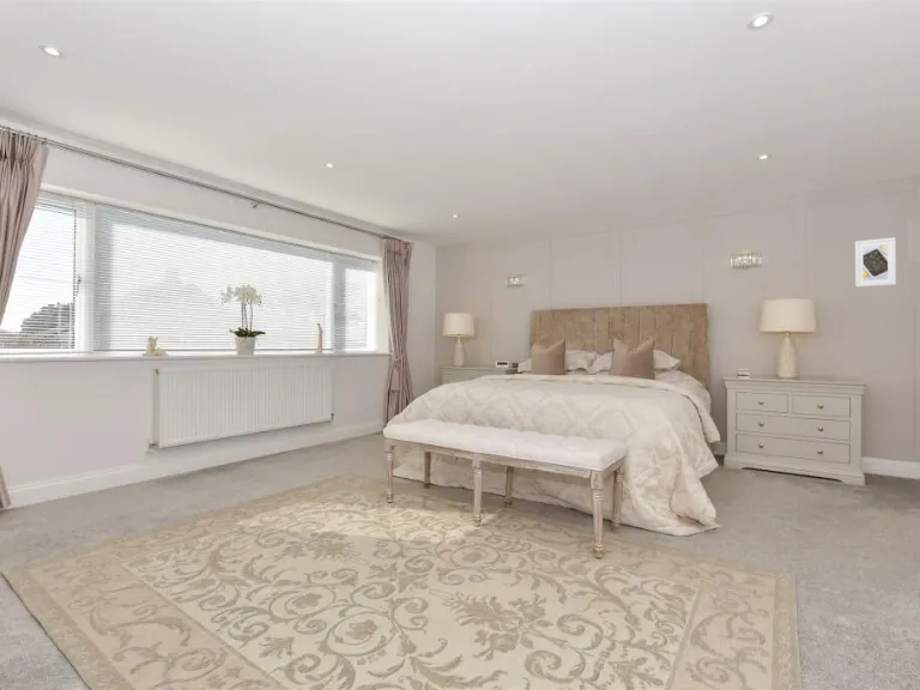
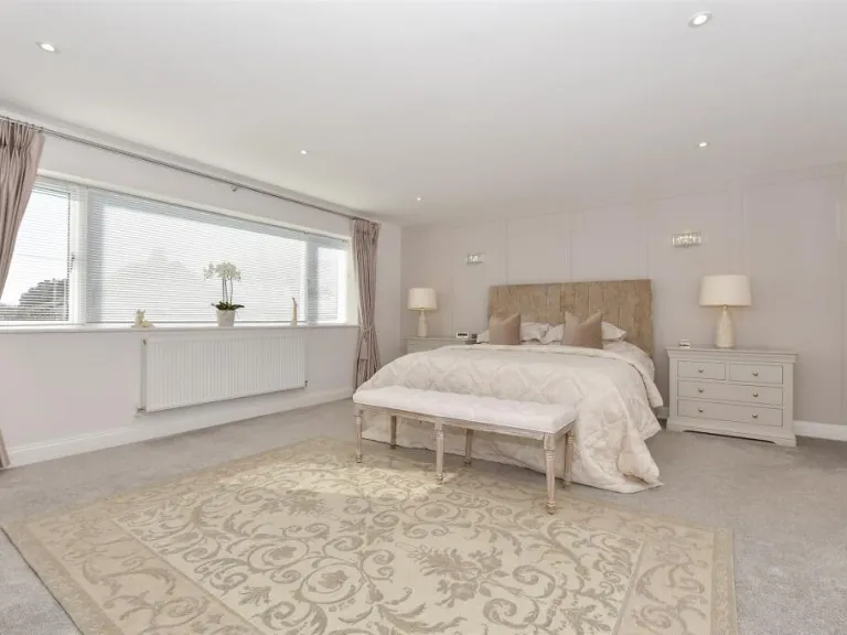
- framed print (874, 262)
